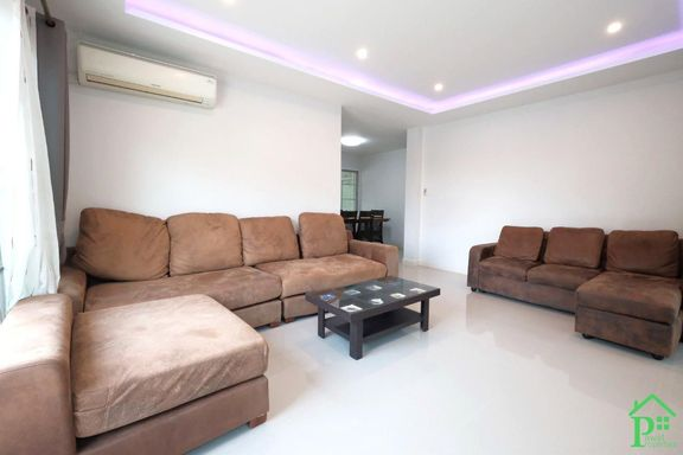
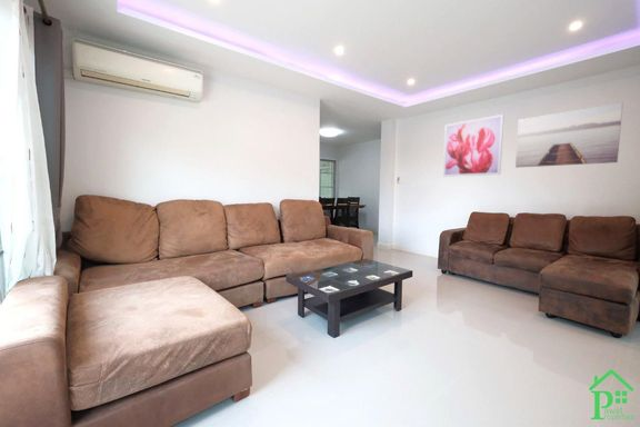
+ wall art (470, 148)
+ wall art (562, 138)
